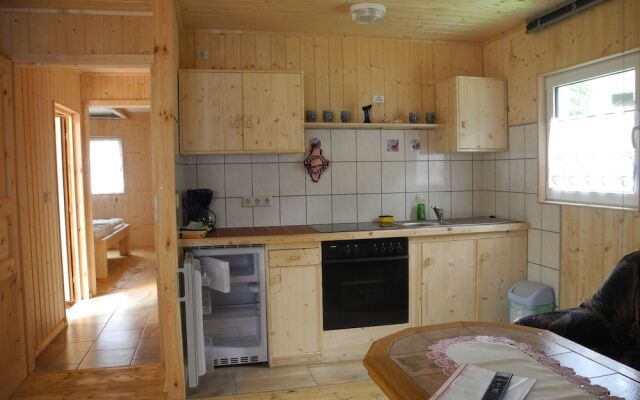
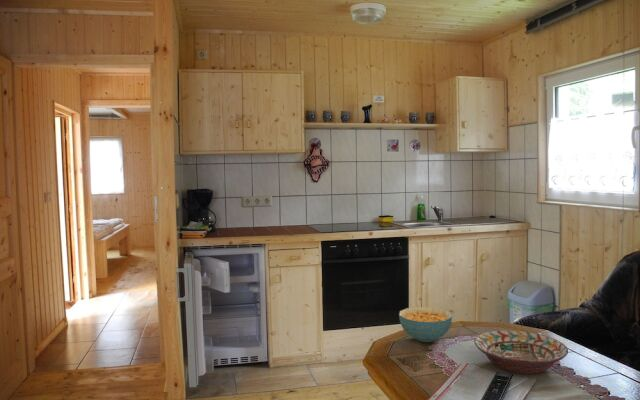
+ decorative bowl (519, 354)
+ cereal bowl (425, 326)
